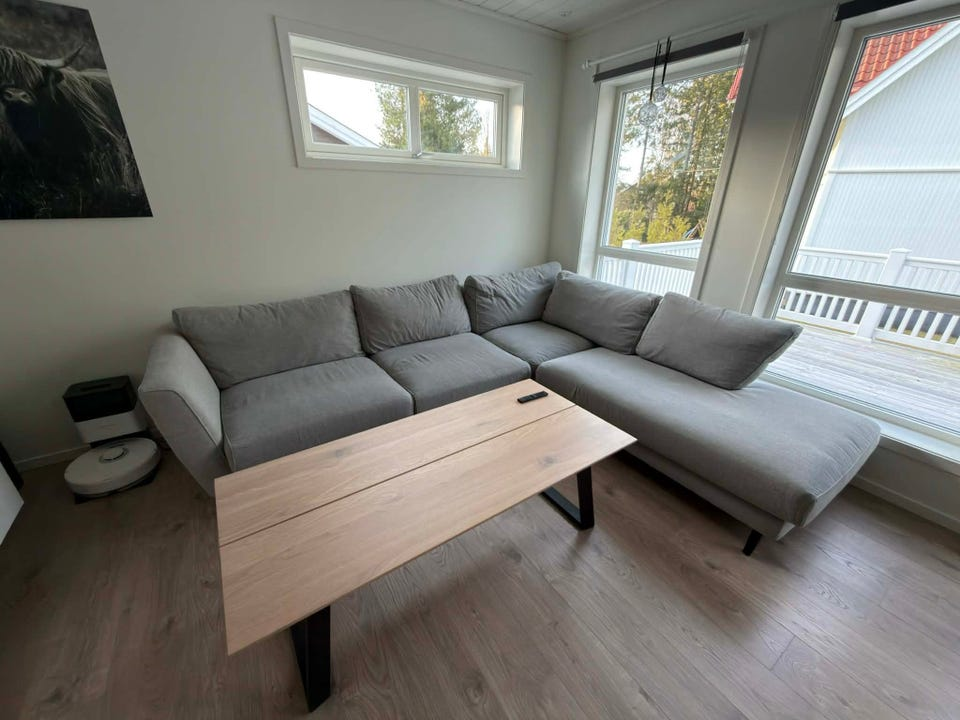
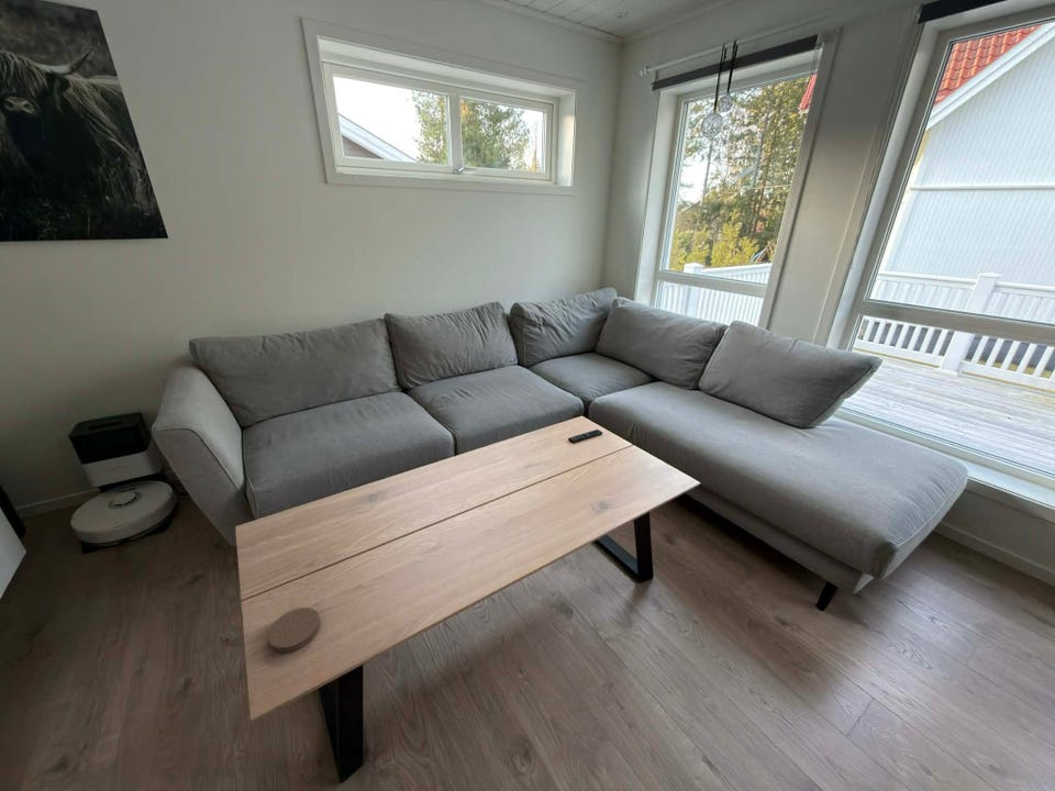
+ coaster (295, 628)
